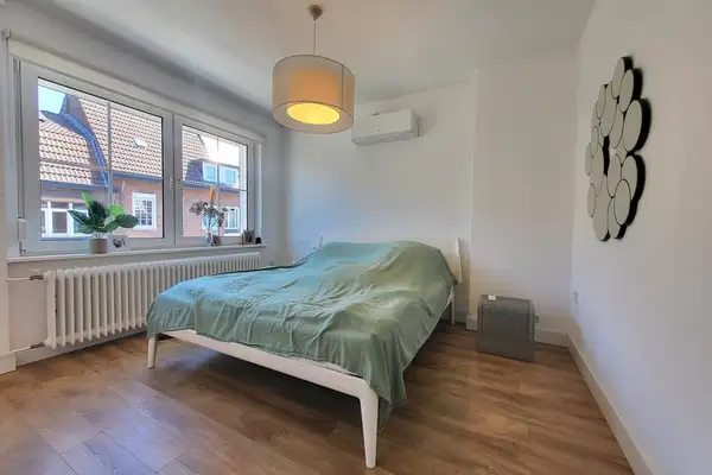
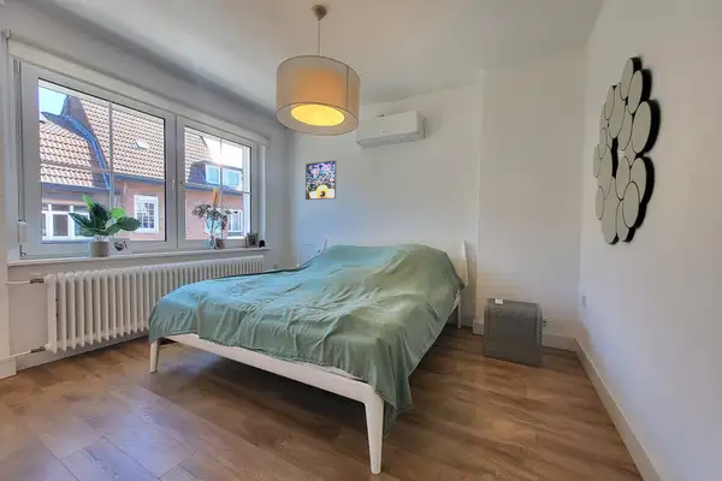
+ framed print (320, 180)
